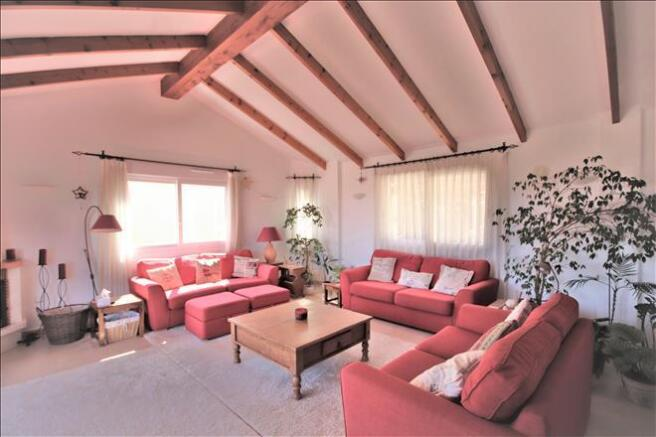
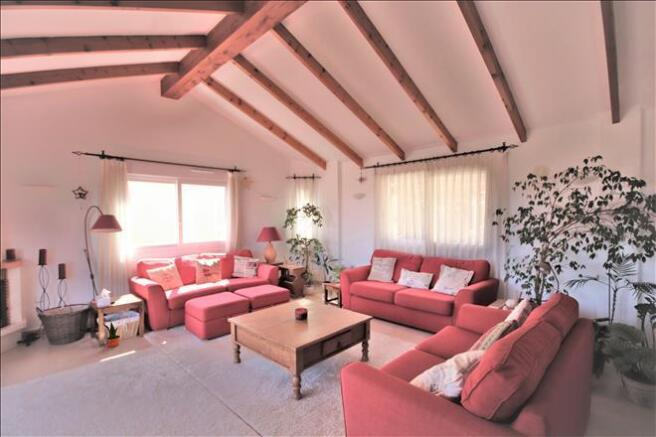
+ potted plant (111, 333)
